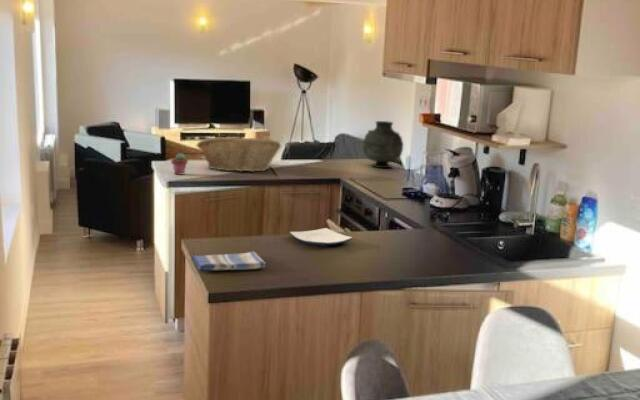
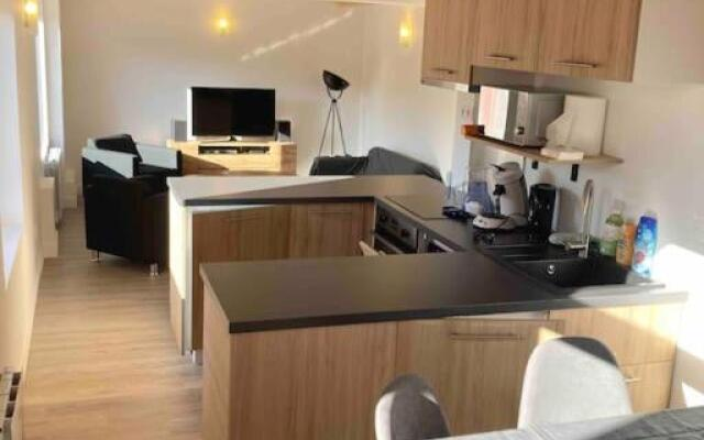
- plate (320, 237)
- fruit basket (238, 152)
- vase (383, 144)
- dish towel (228, 260)
- potted succulent (179, 163)
